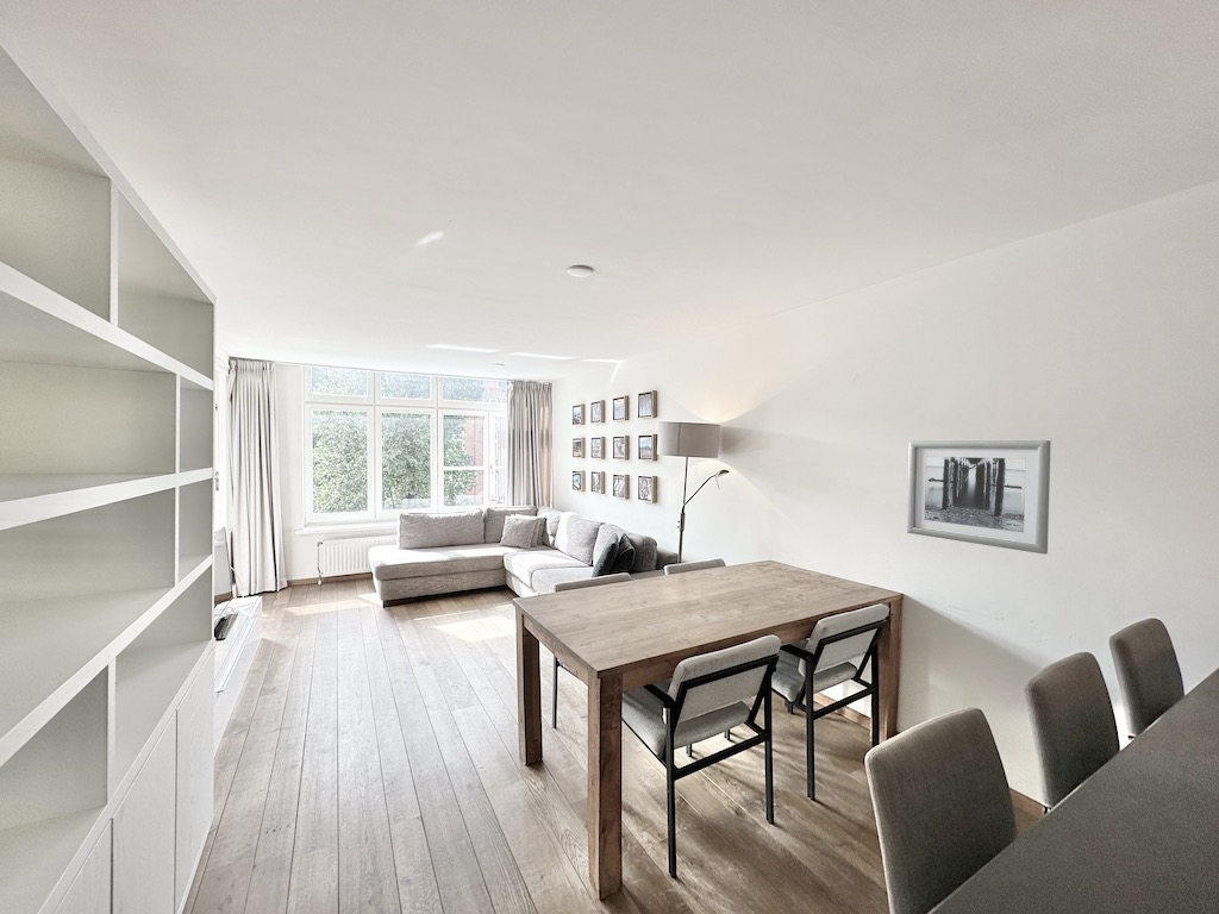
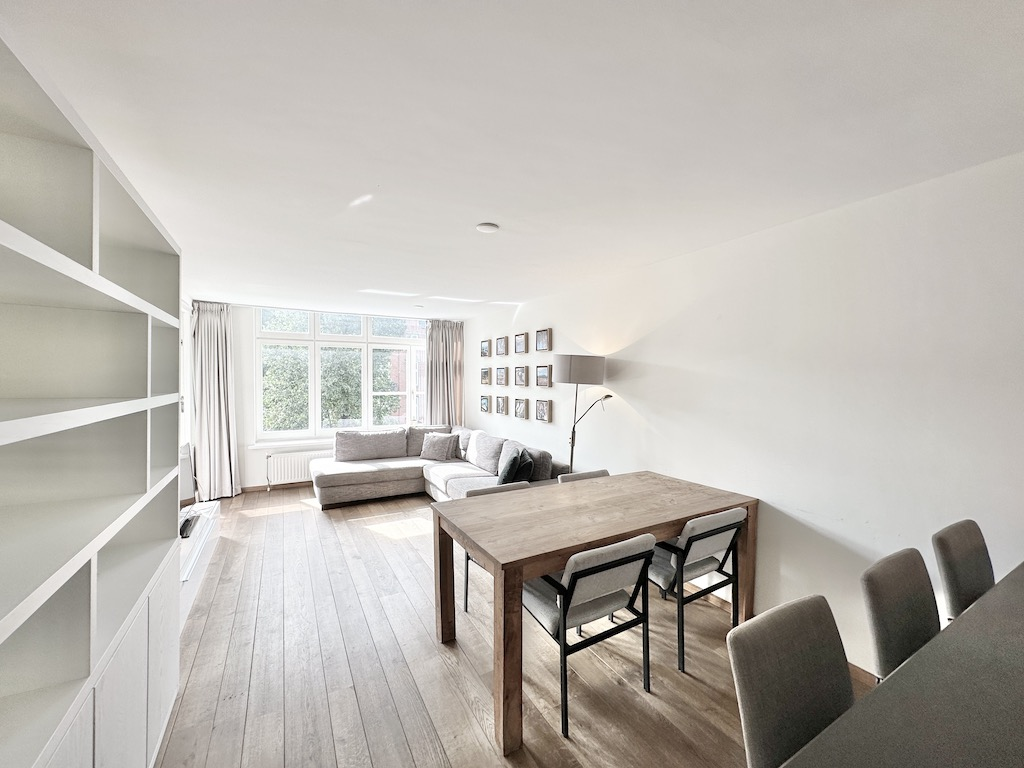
- wall art (970, 492)
